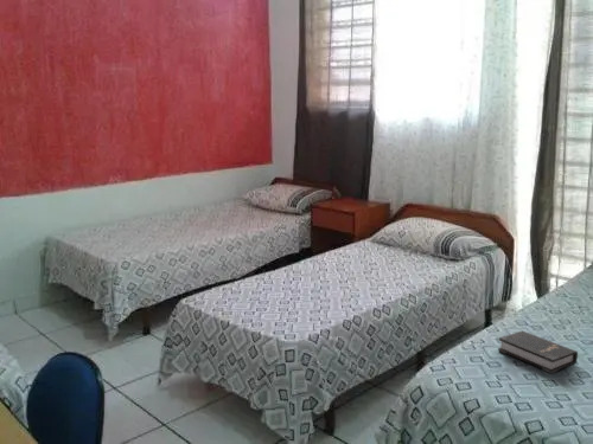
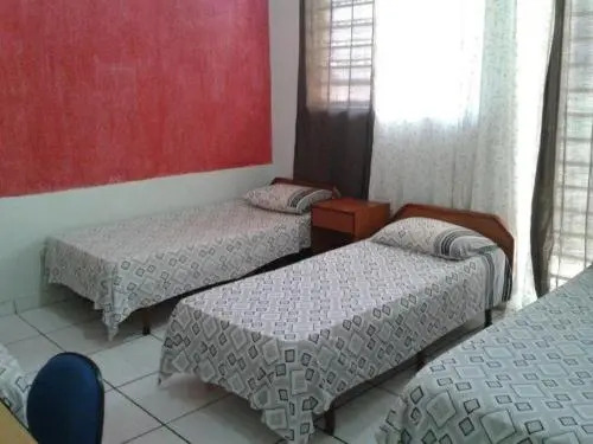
- hardback book (536, 350)
